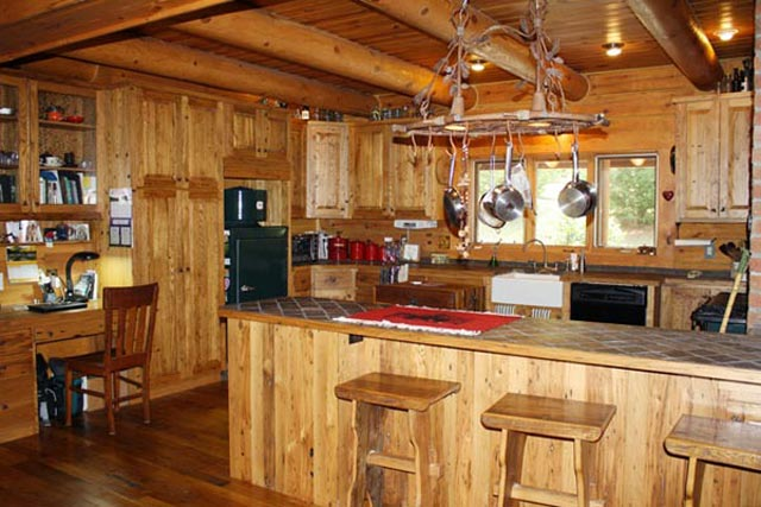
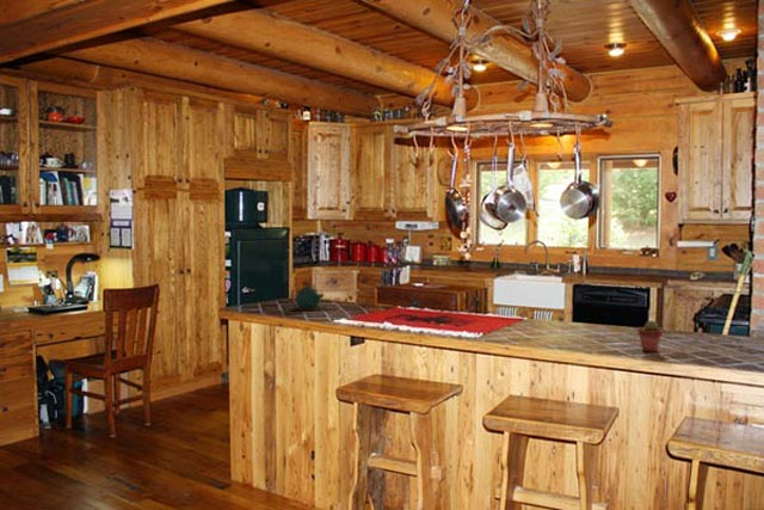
+ teapot (308, 295)
+ potted succulent (649, 334)
